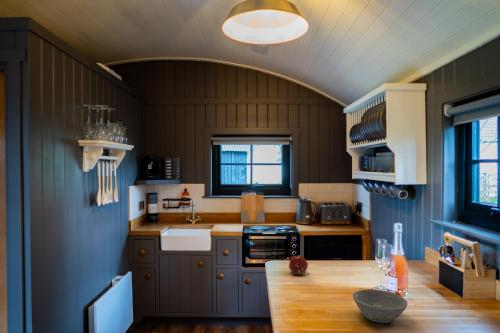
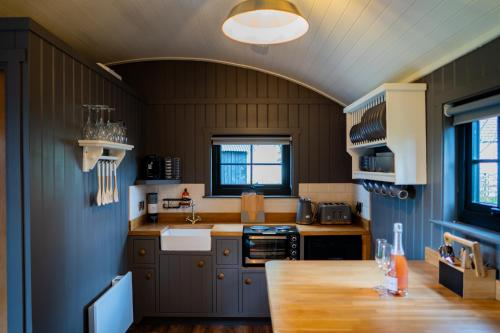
- bowl (379, 307)
- fruit (298, 264)
